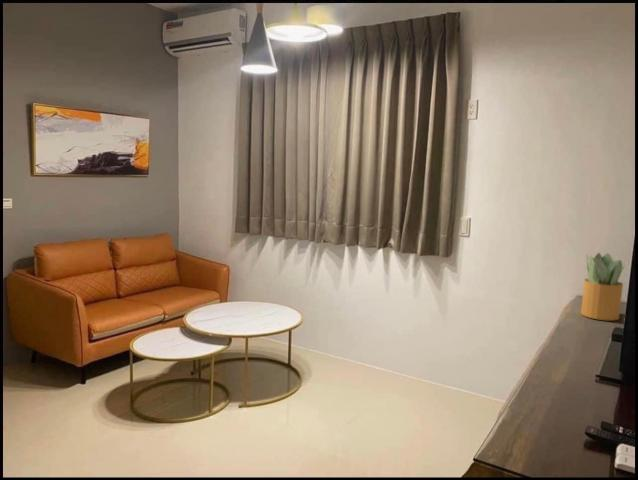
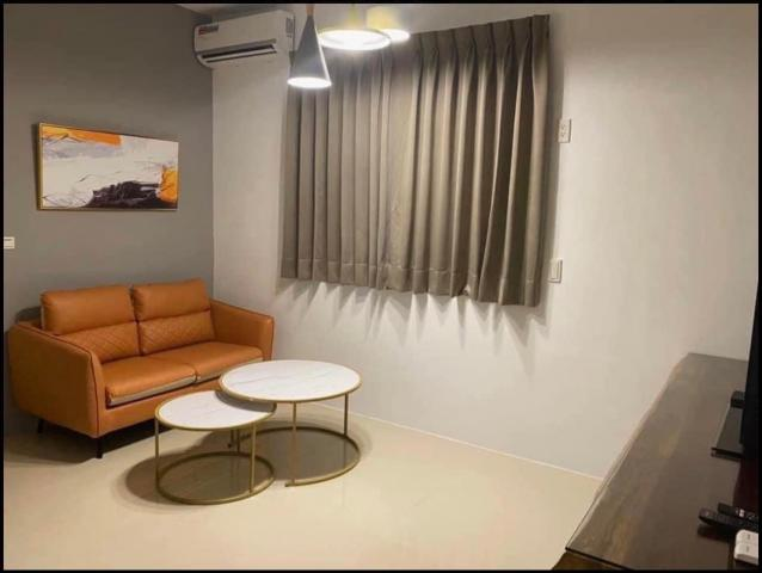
- potted plant (601, 285)
